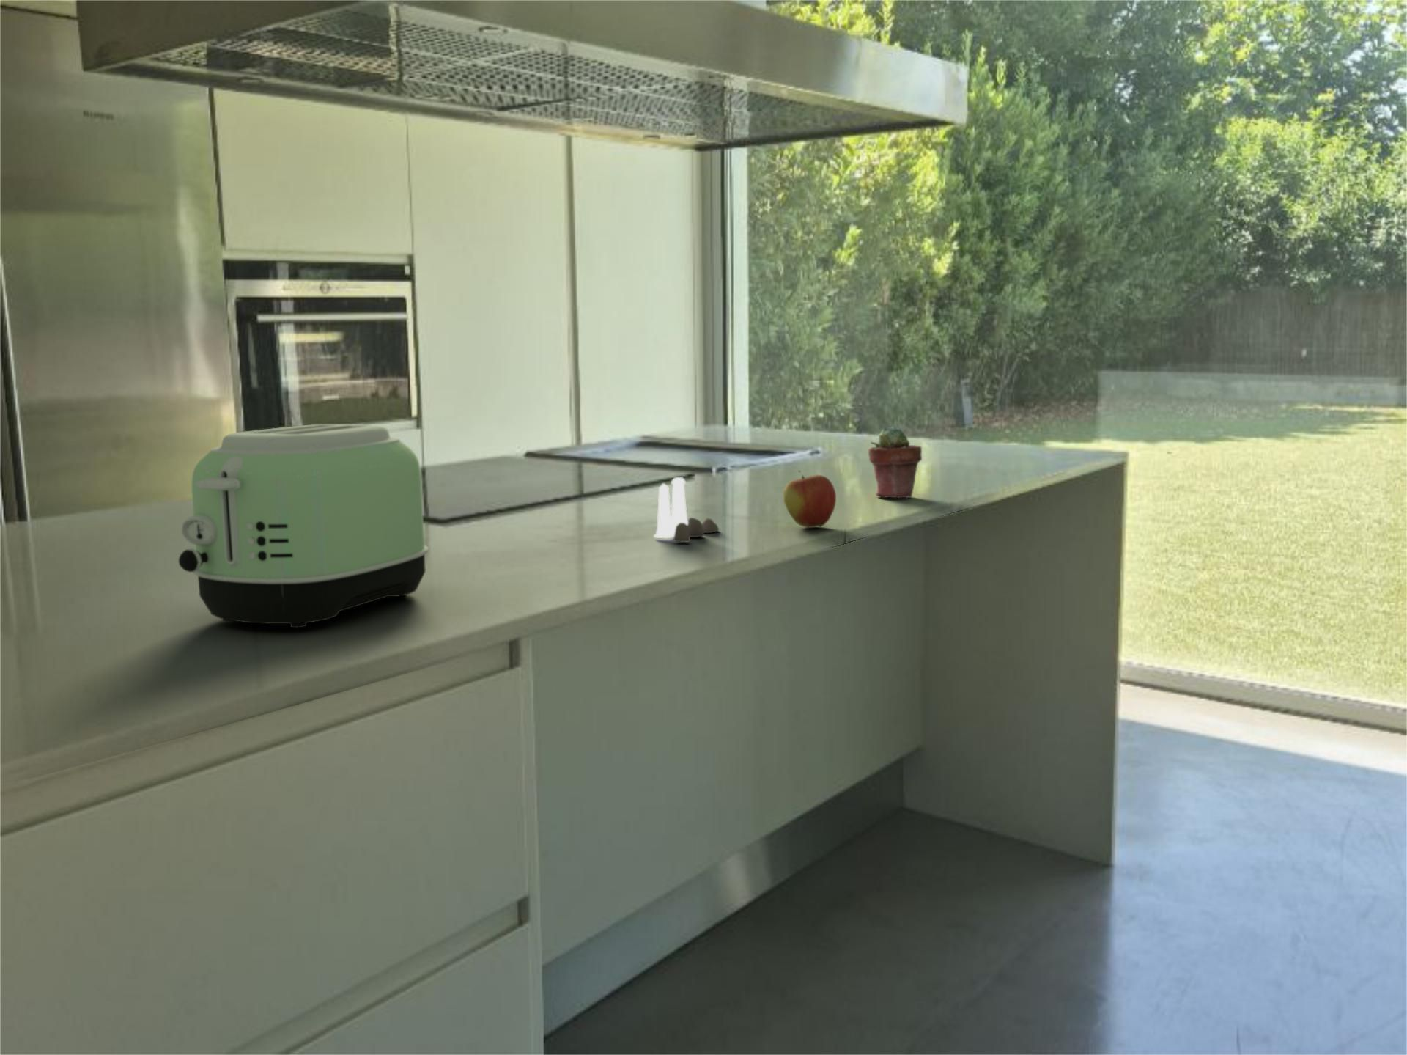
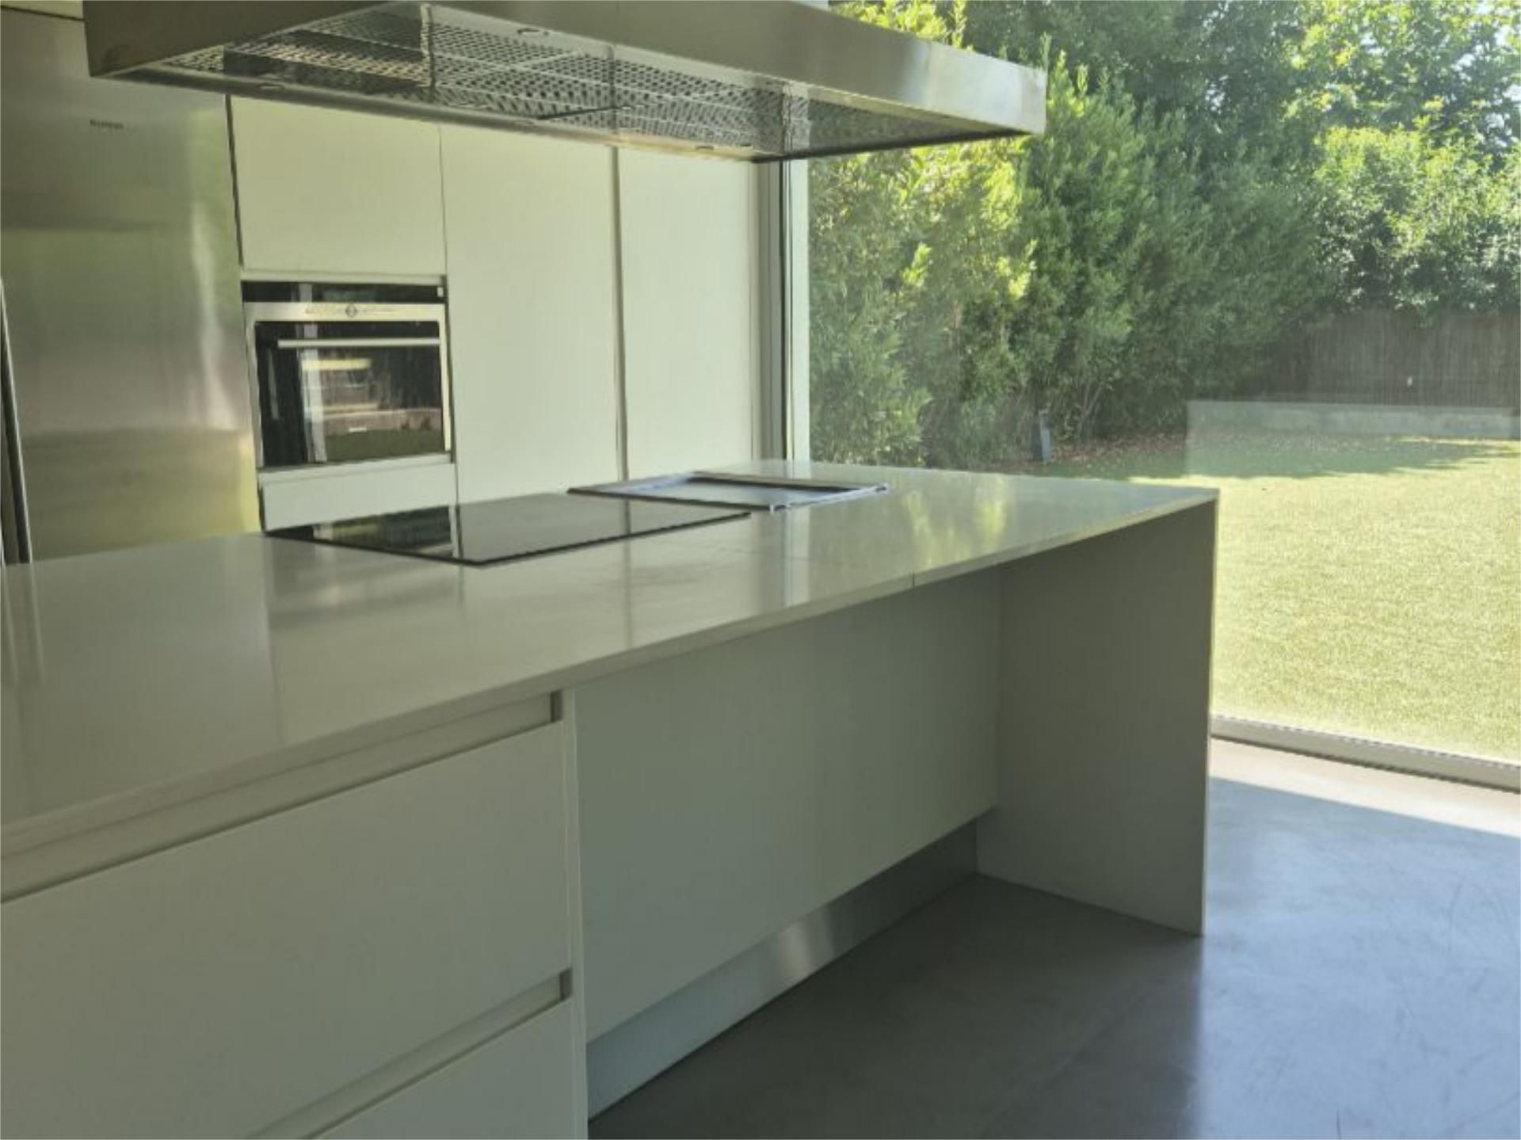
- toaster (306, 520)
- salt and pepper shaker set (685, 506)
- potted succulent (894, 461)
- apple (809, 499)
